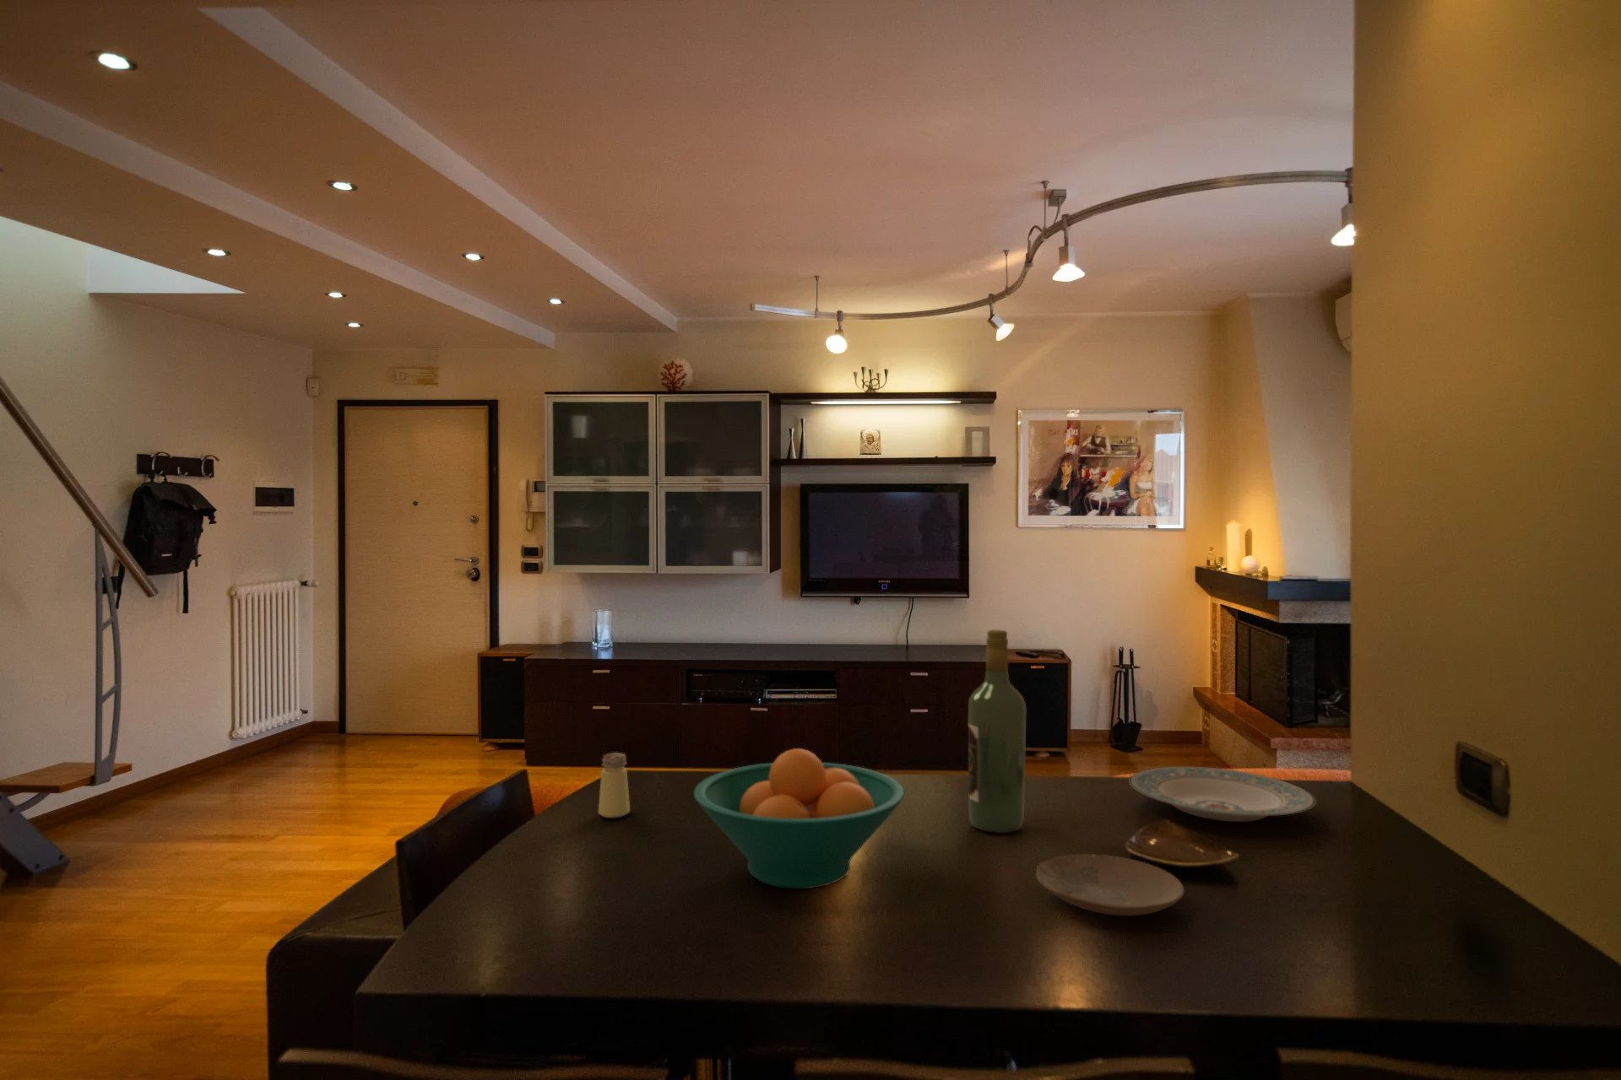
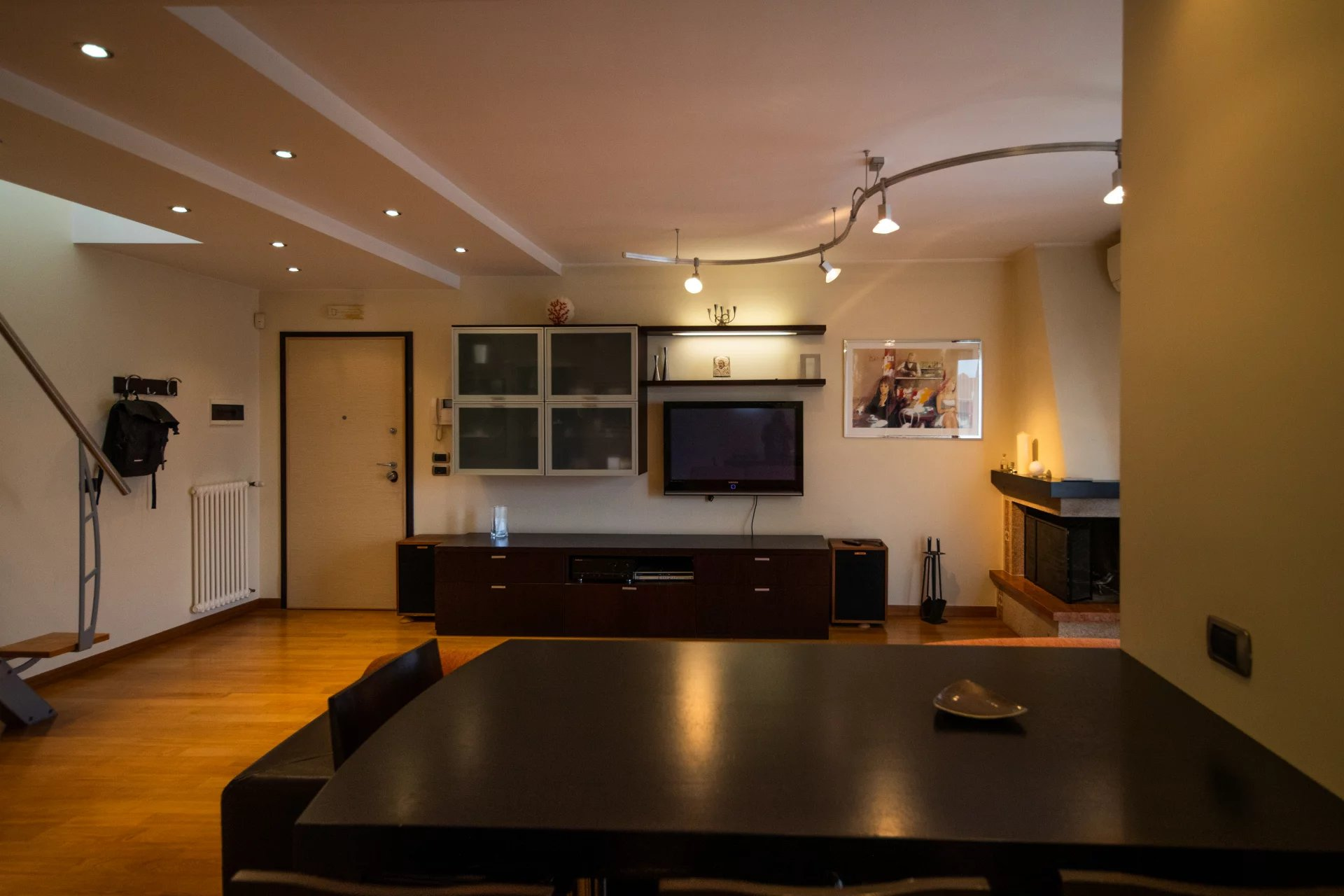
- plate (1218, 798)
- saltshaker (614, 783)
- wine bottle (996, 727)
- fruit bowl (798, 810)
- plate (1107, 888)
